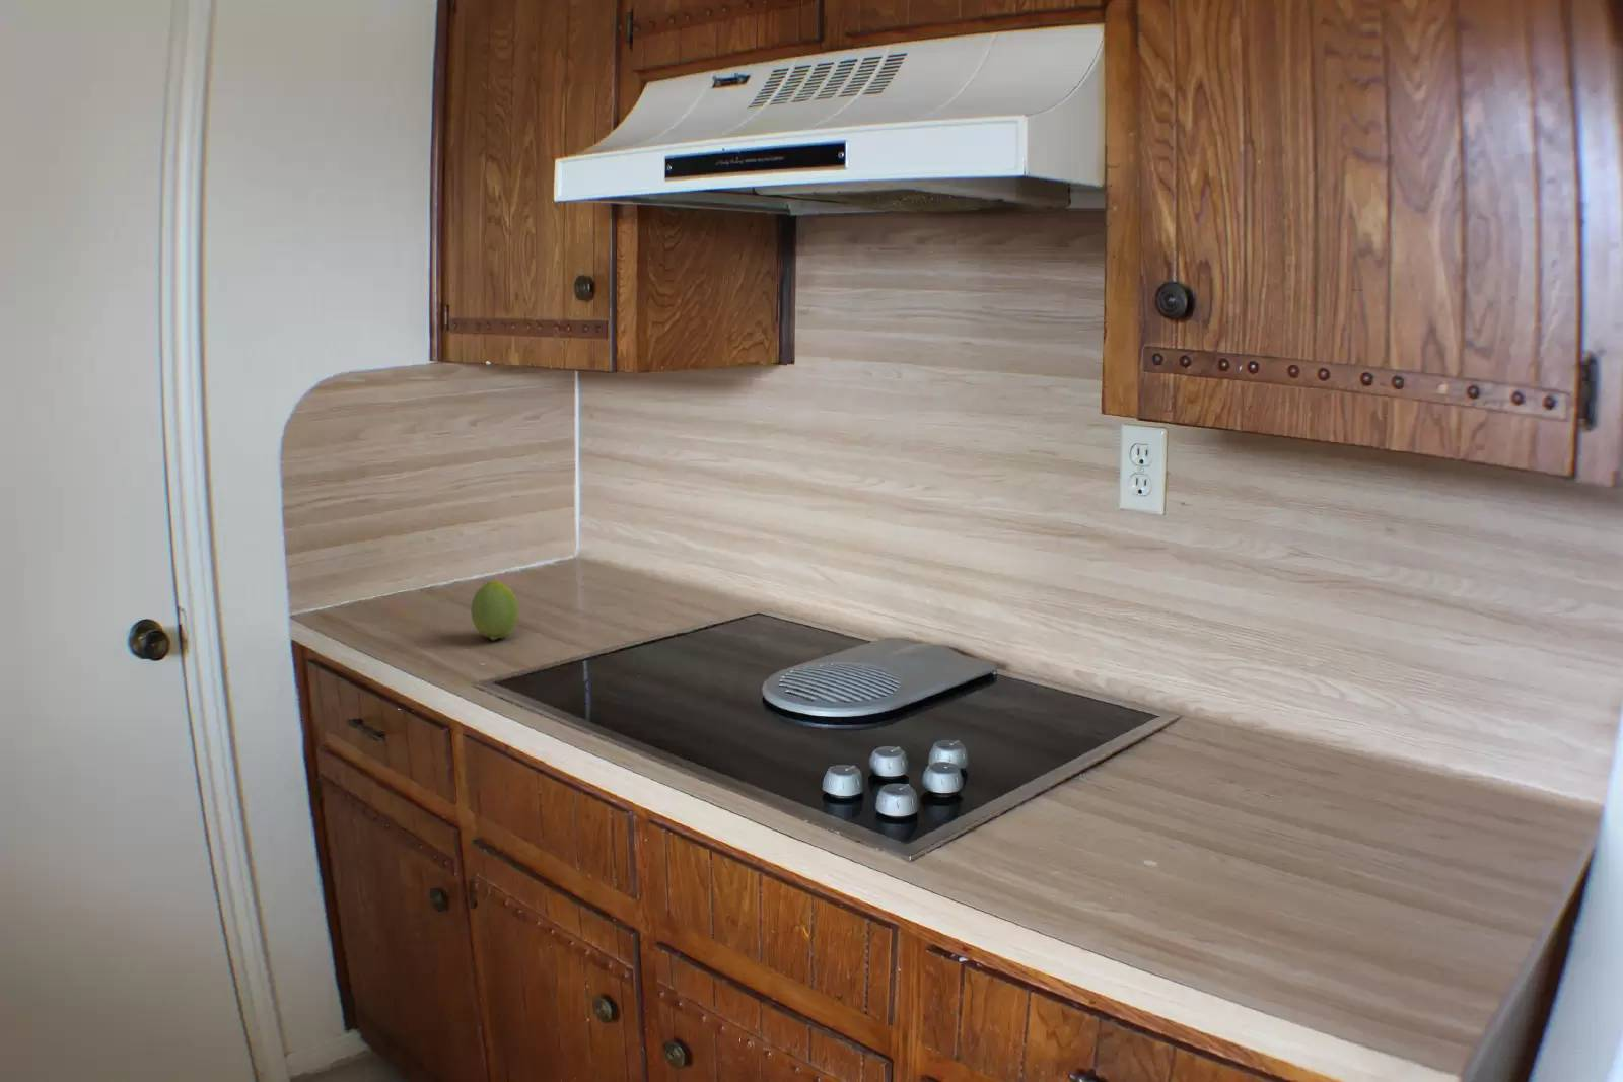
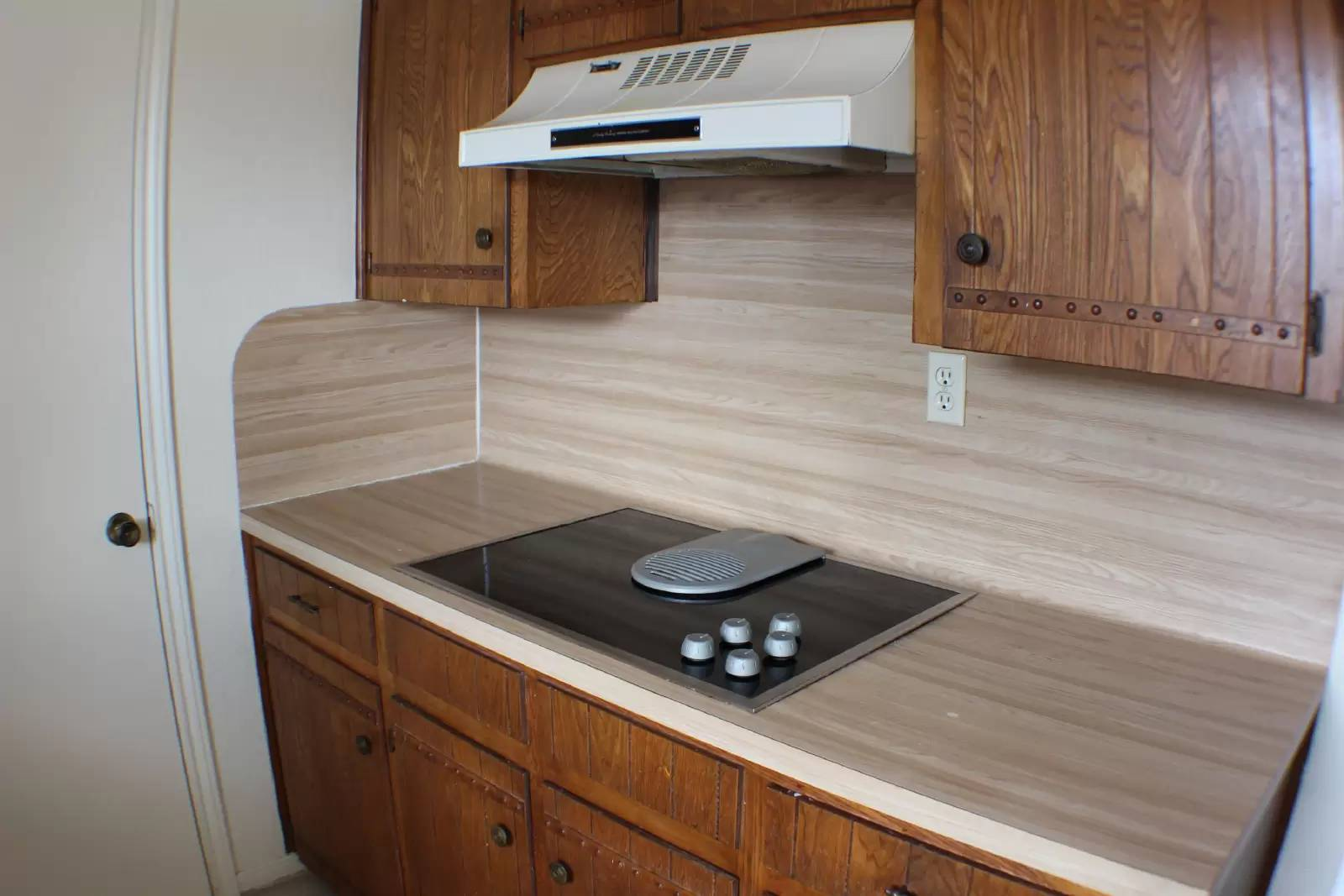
- fruit (495, 610)
